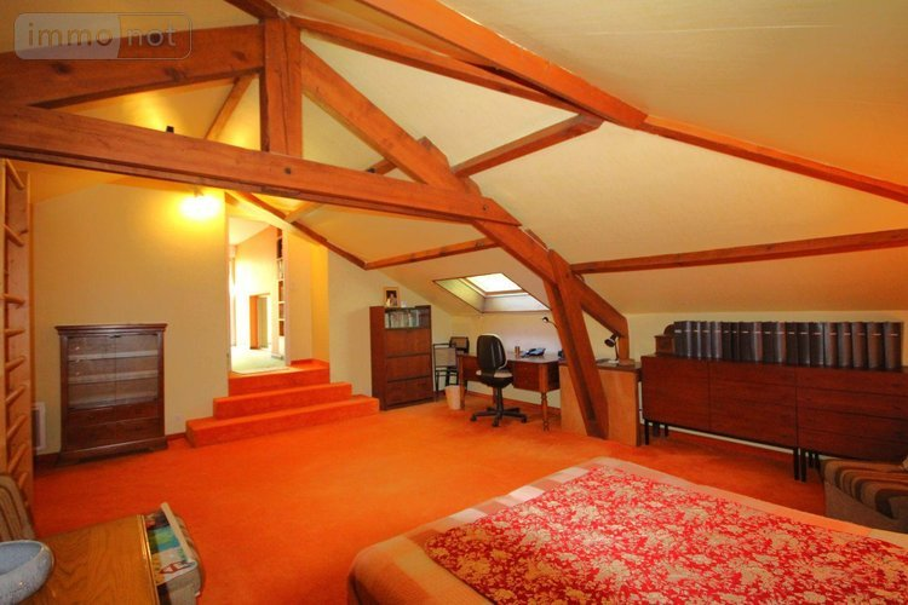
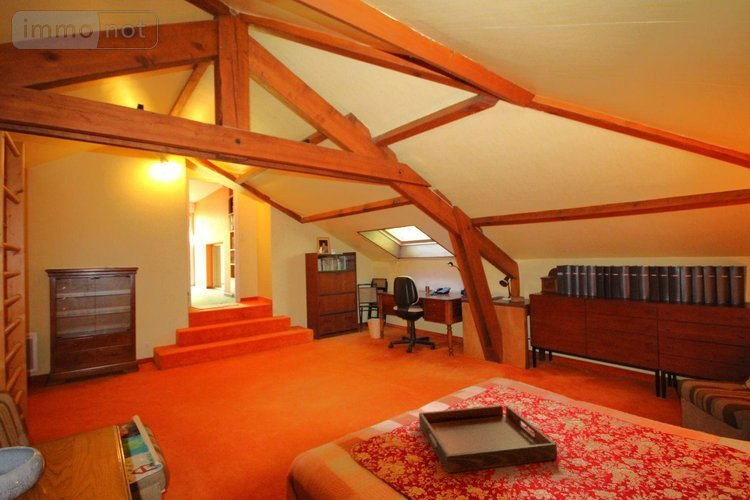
+ serving tray (481, 433)
